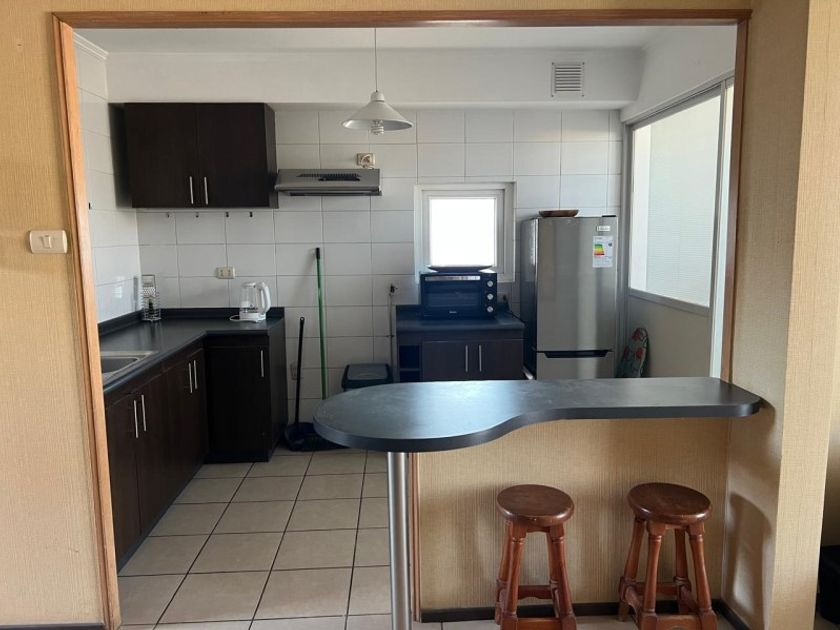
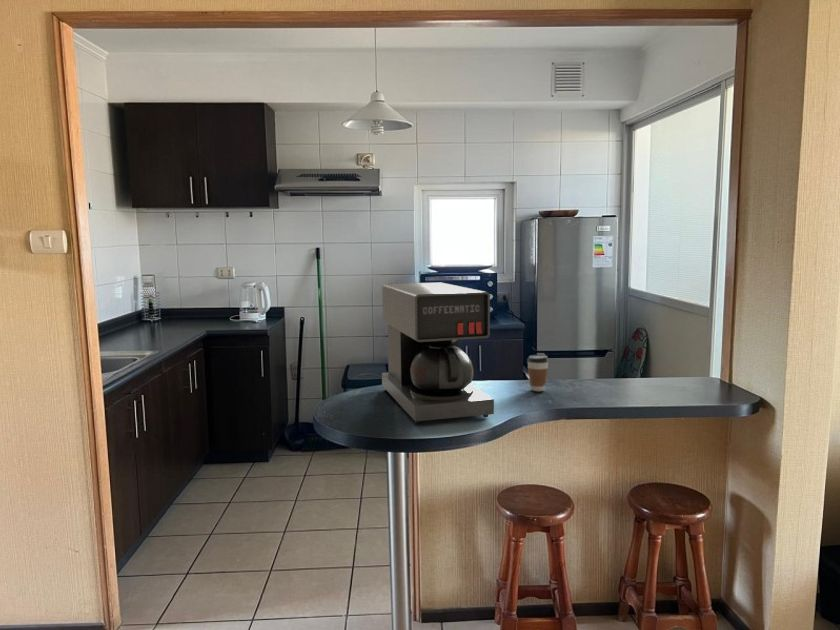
+ coffee cup (537, 373)
+ coffee maker (431, 345)
